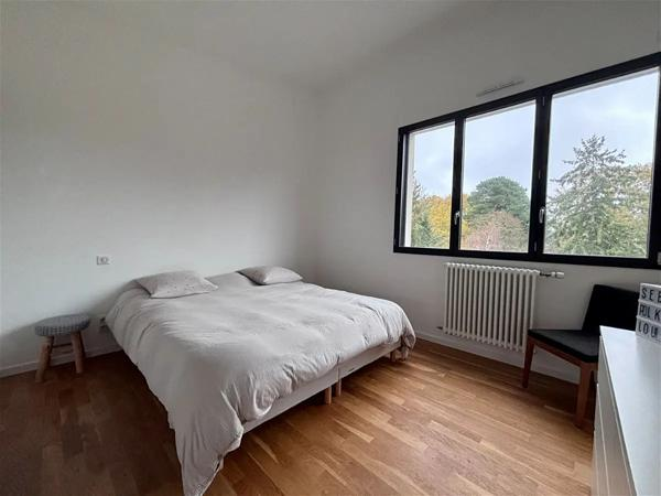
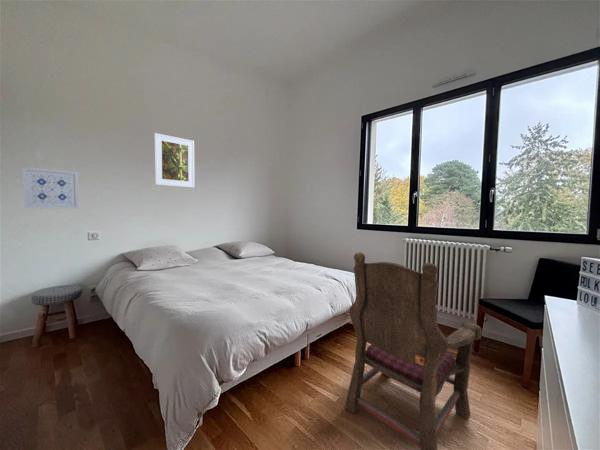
+ wall art (52, 189)
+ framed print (175, 161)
+ armchair (408, 332)
